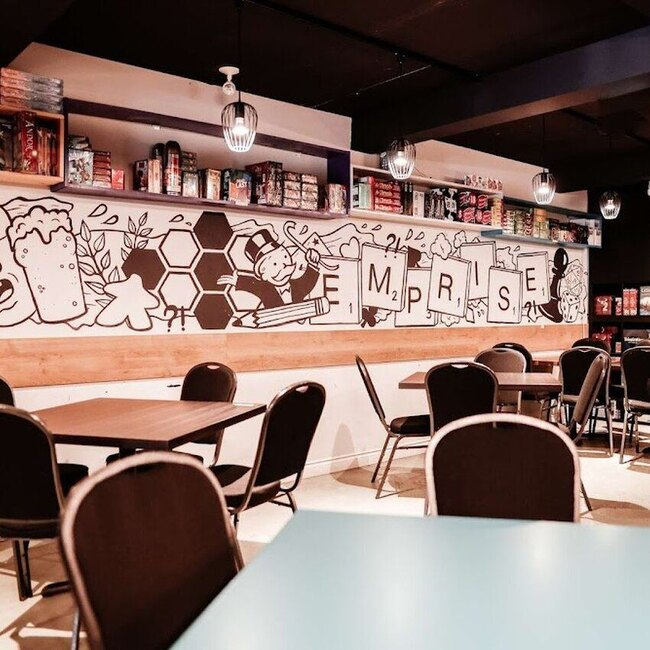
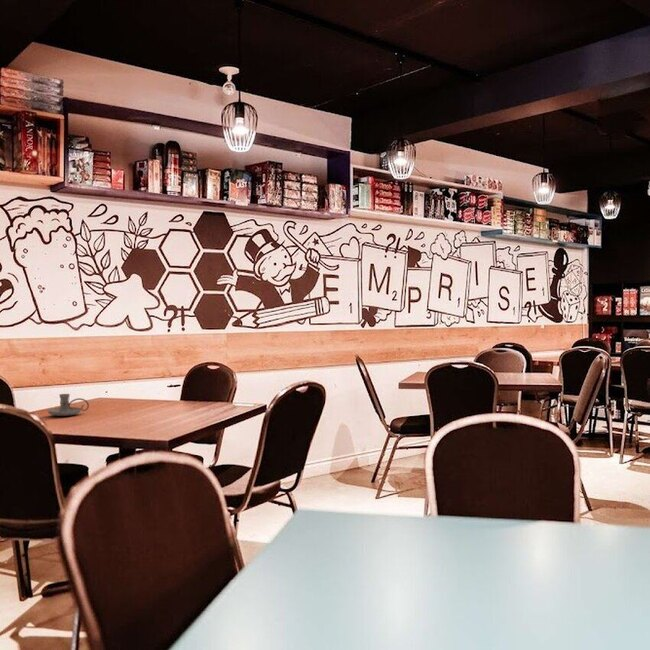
+ candle holder (68, 404)
